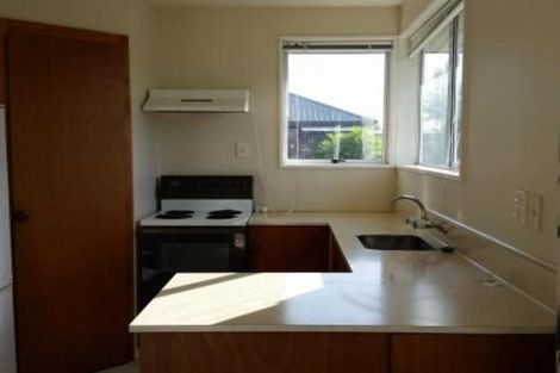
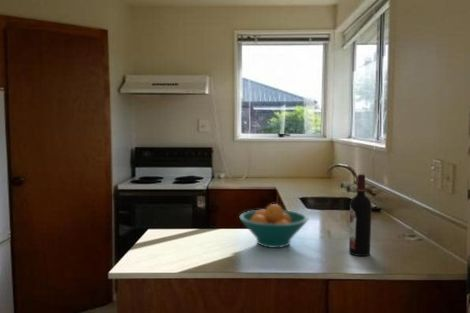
+ fruit bowl (273, 223)
+ wine bottle (360, 214)
